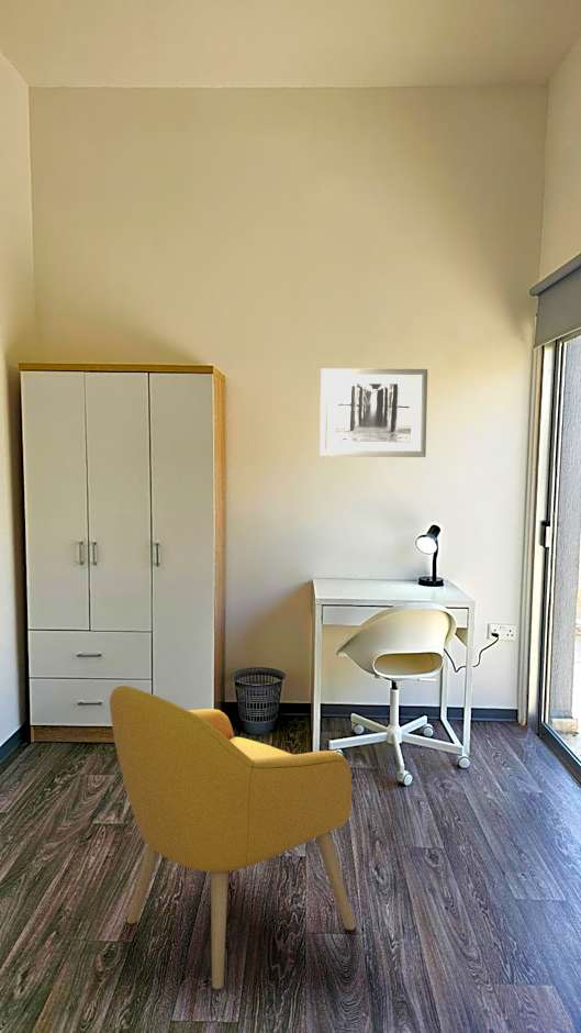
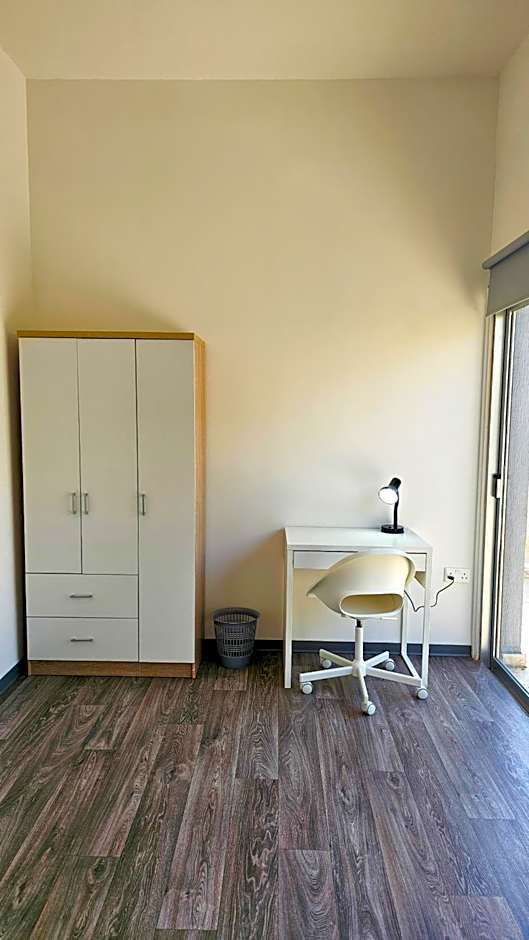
- wall art (372, 412)
- armchair (217, 798)
